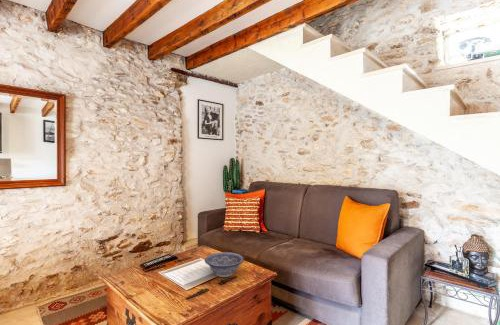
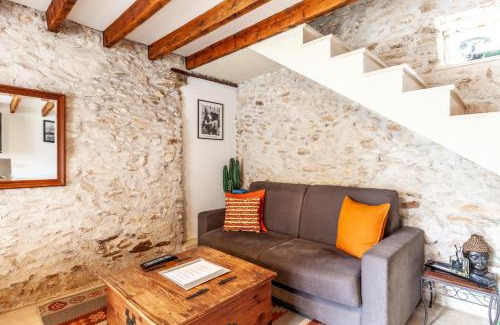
- decorative bowl (224, 266)
